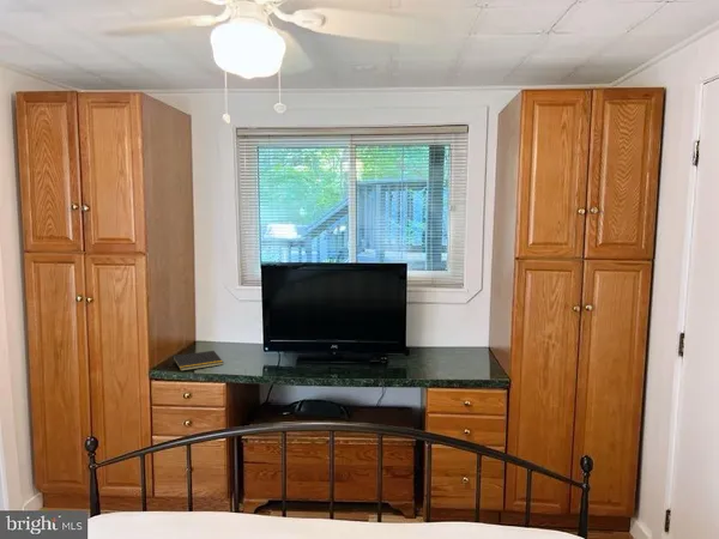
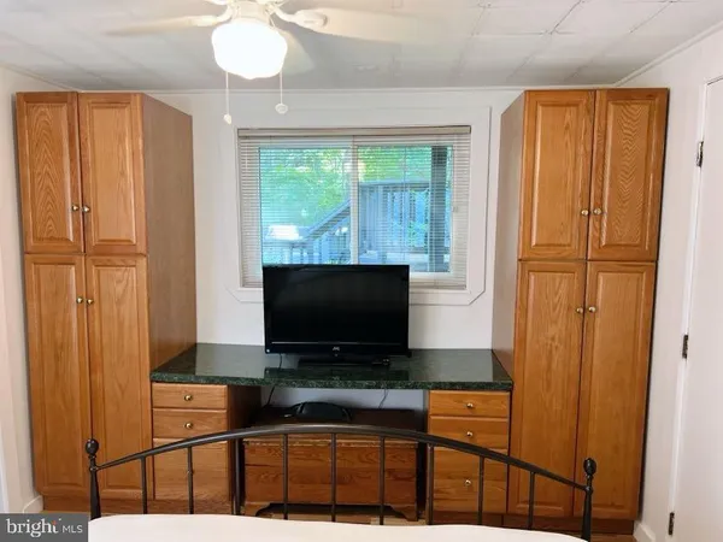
- notepad (198, 359)
